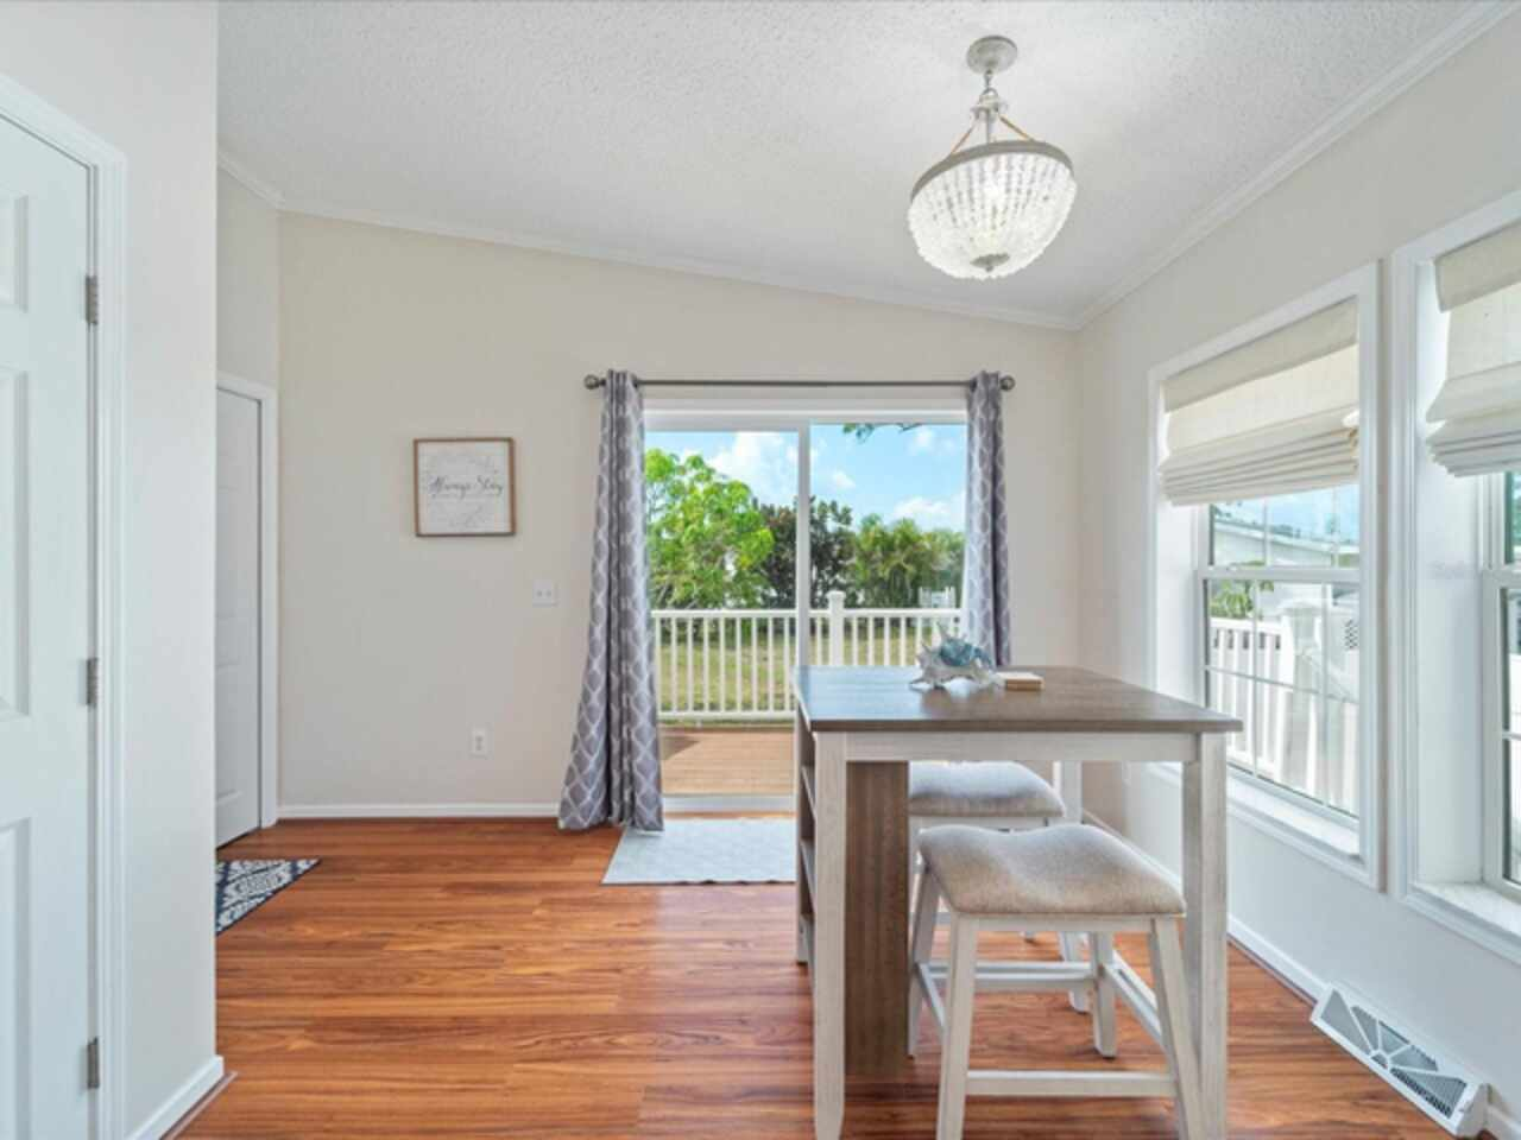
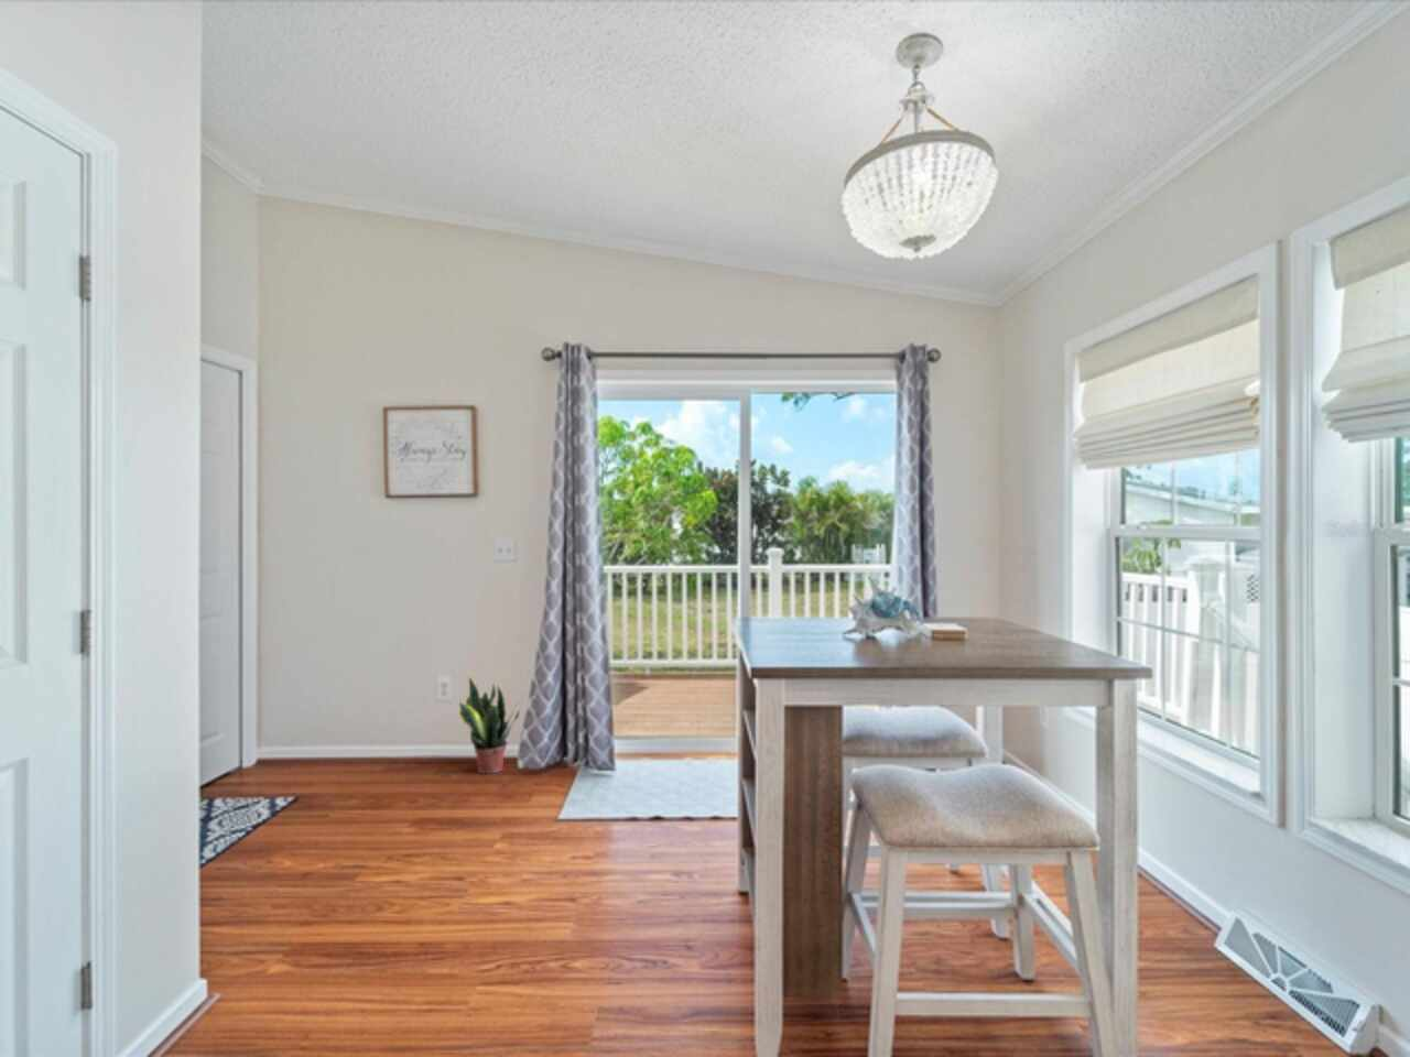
+ potted plant (490, 725)
